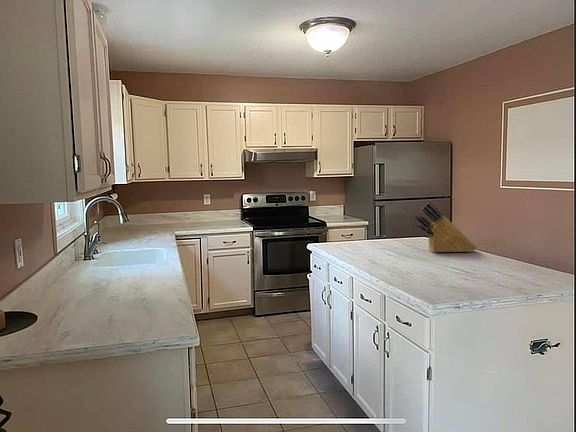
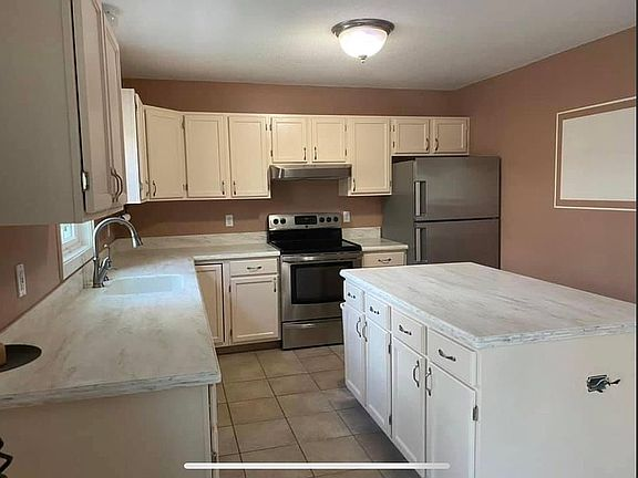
- knife block (444, 226)
